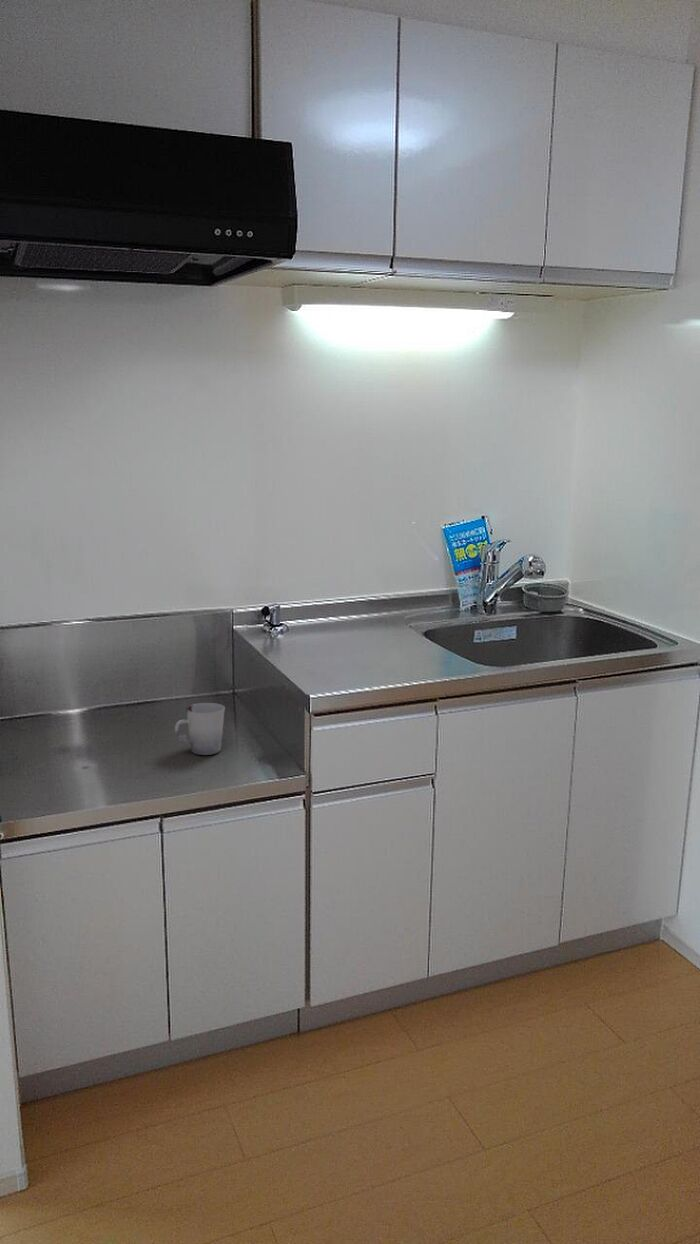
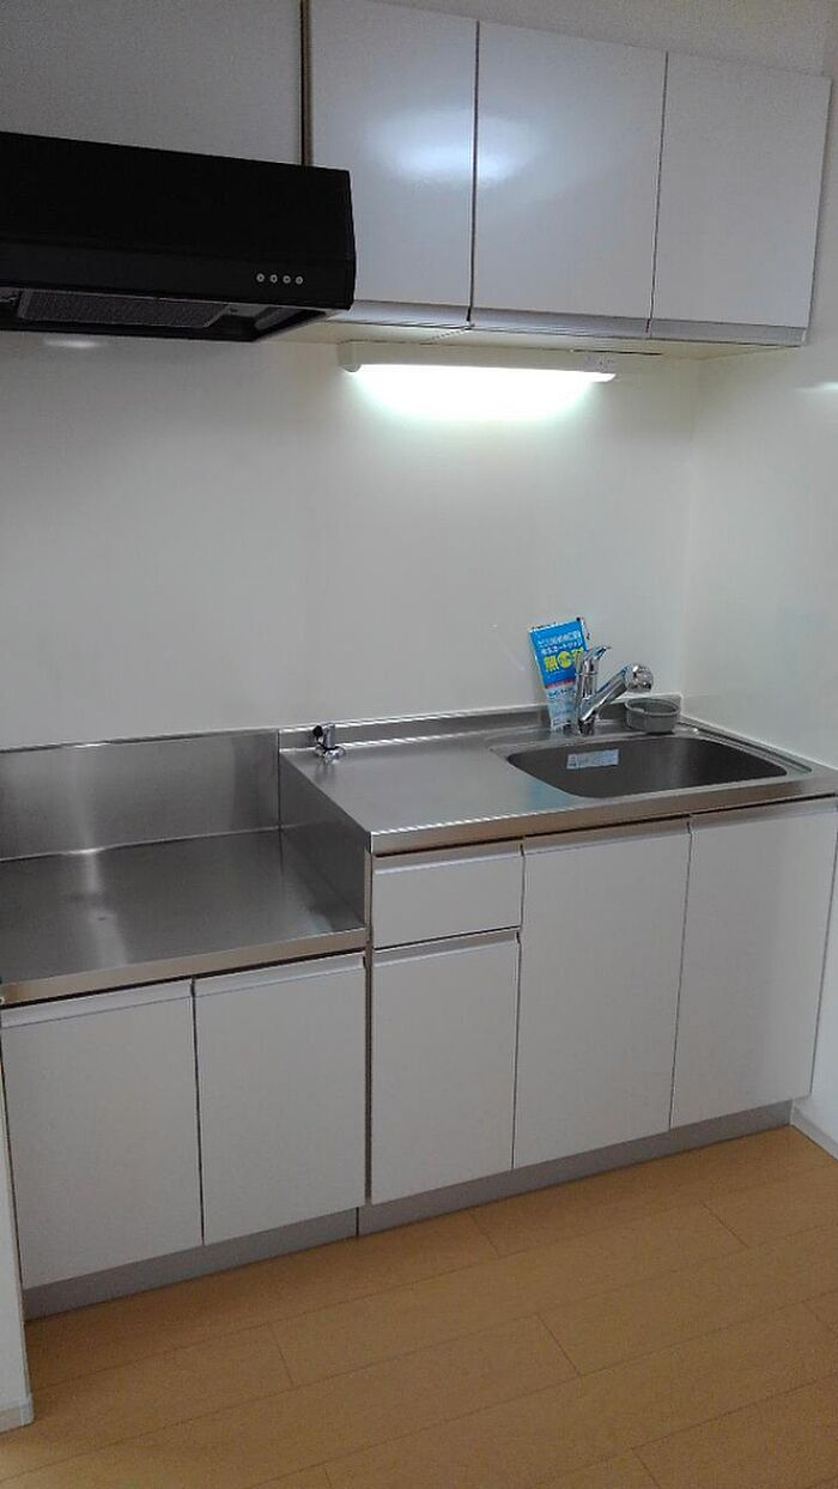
- cup (199, 730)
